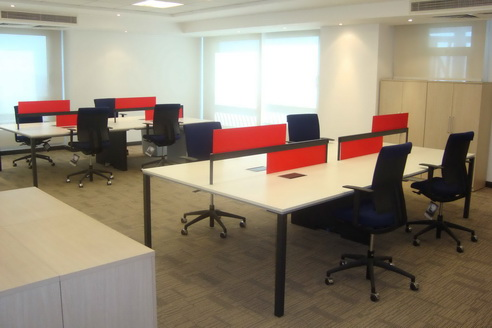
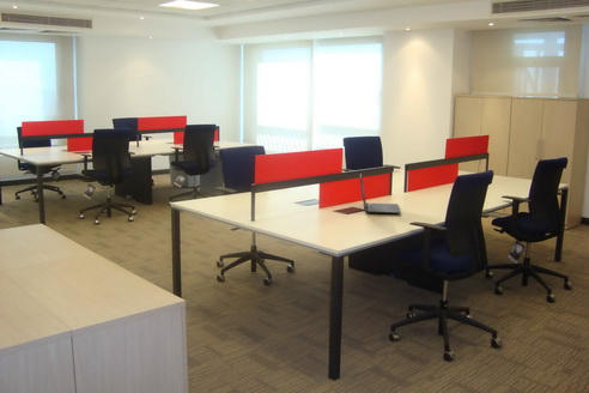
+ laptop (378, 204)
